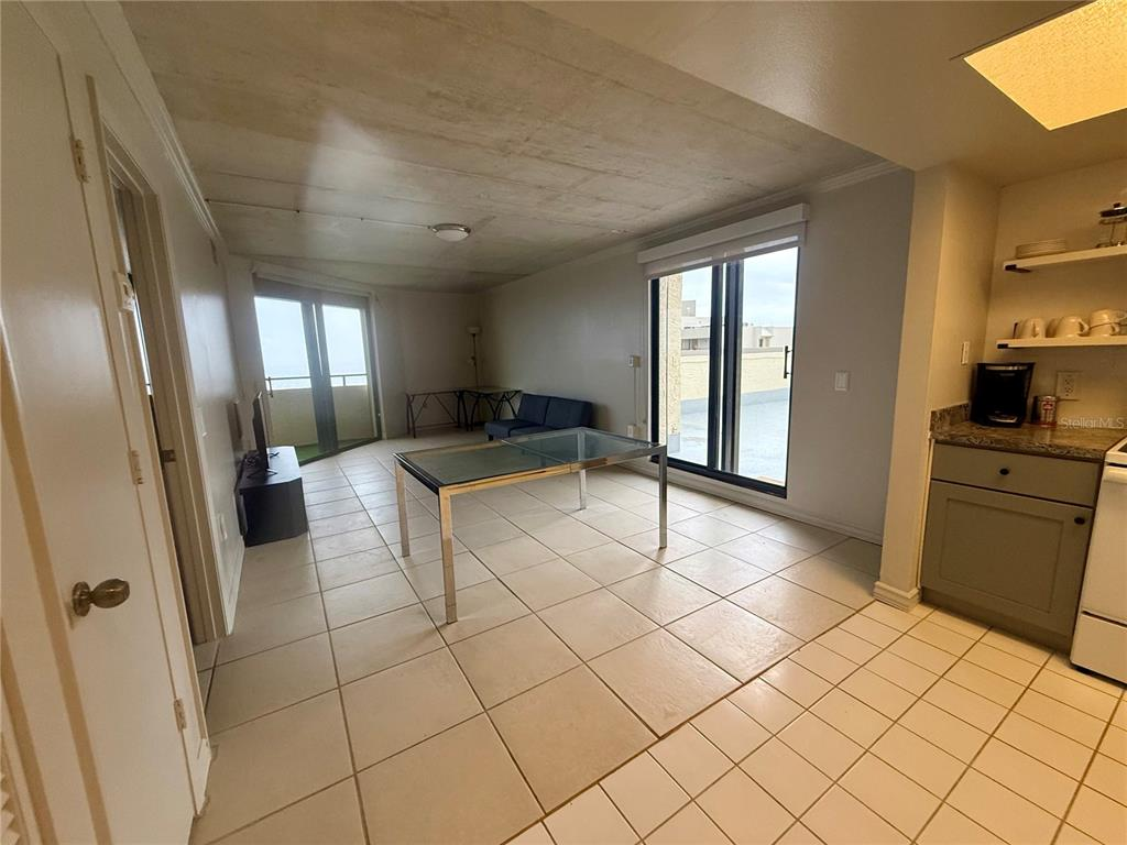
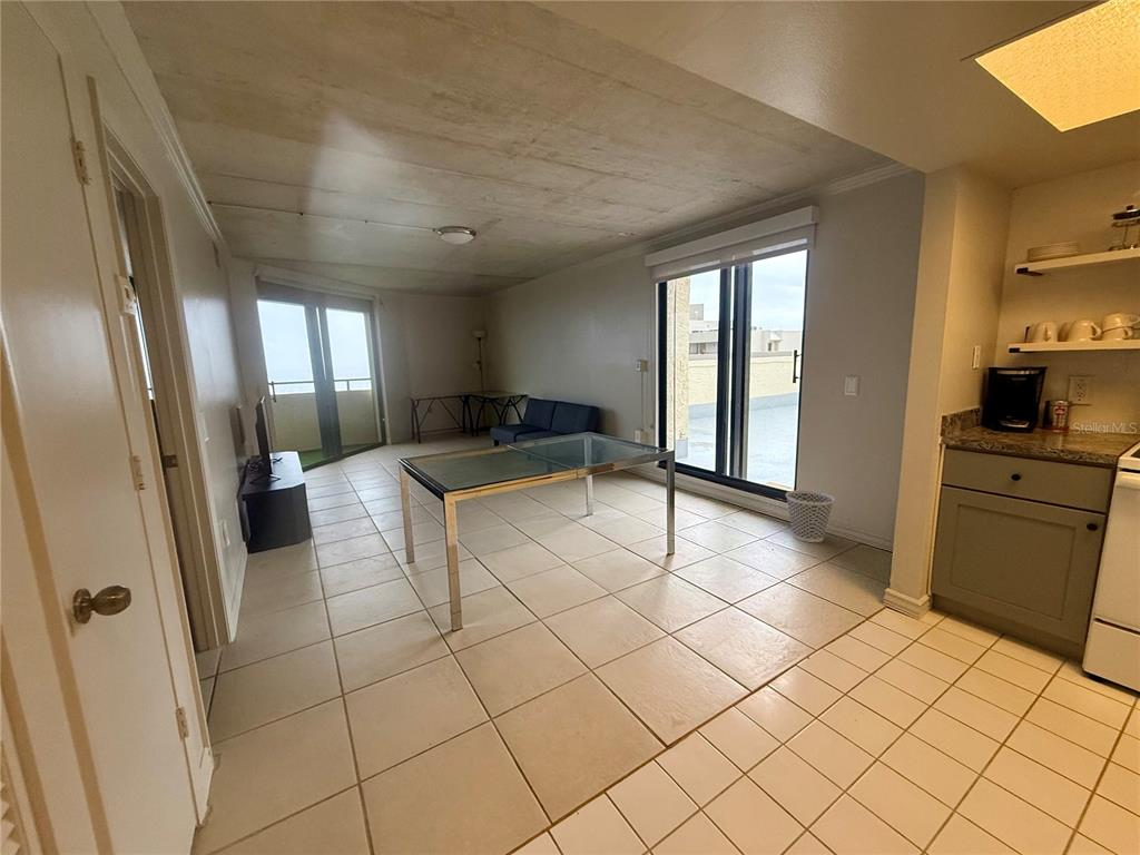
+ wastebasket (808, 517)
